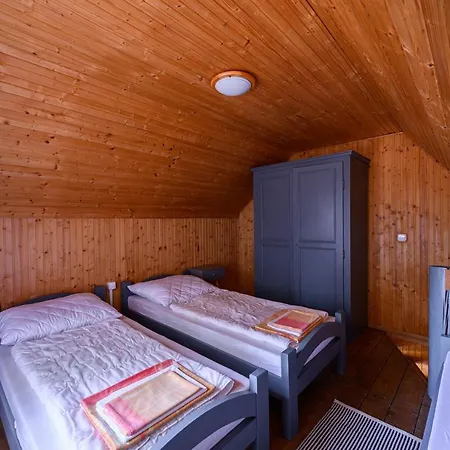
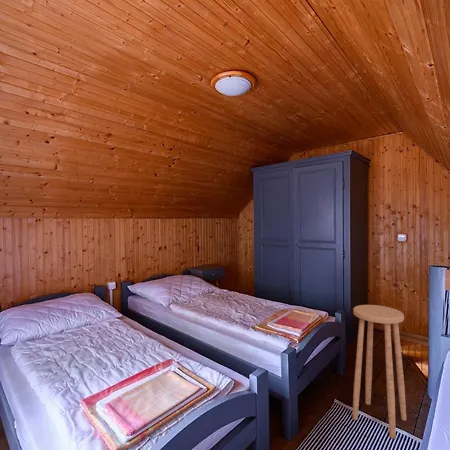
+ stool (371, 365)
